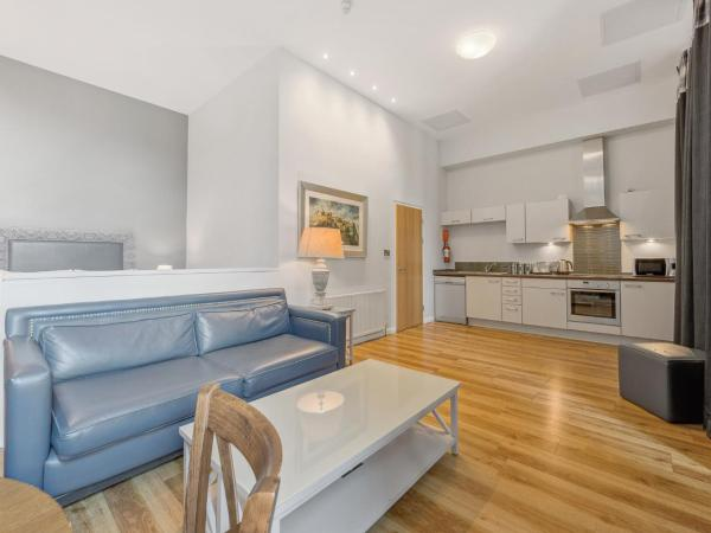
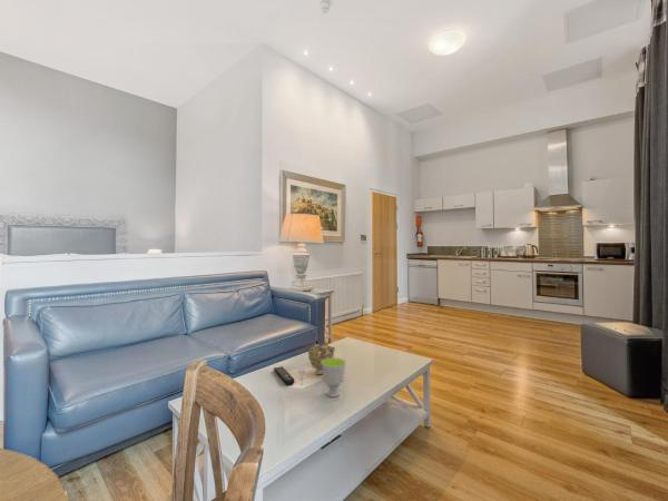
+ remote control (283, 374)
+ decorative bowl (321, 360)
+ cup (333, 377)
